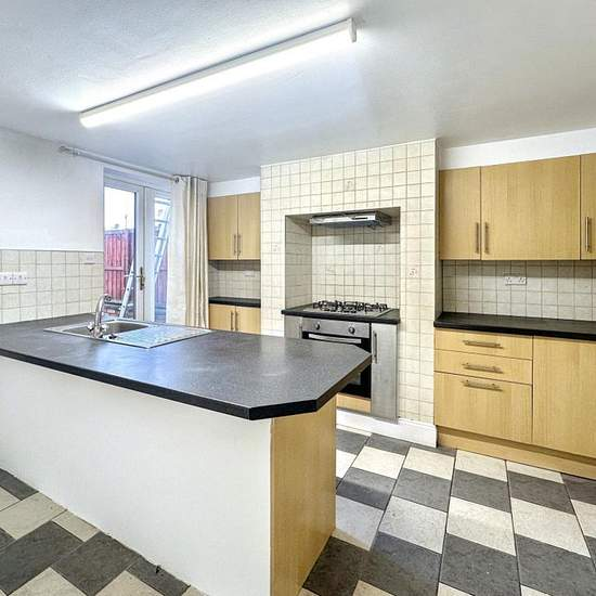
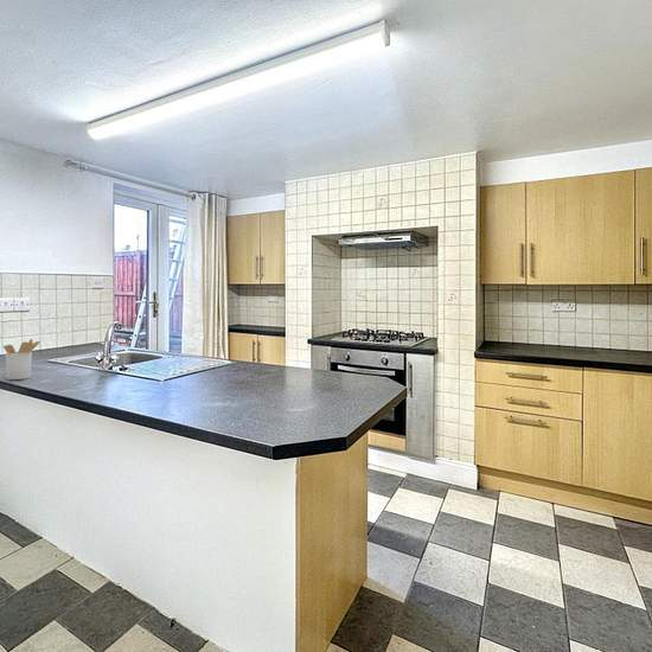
+ utensil holder (23, 358)
